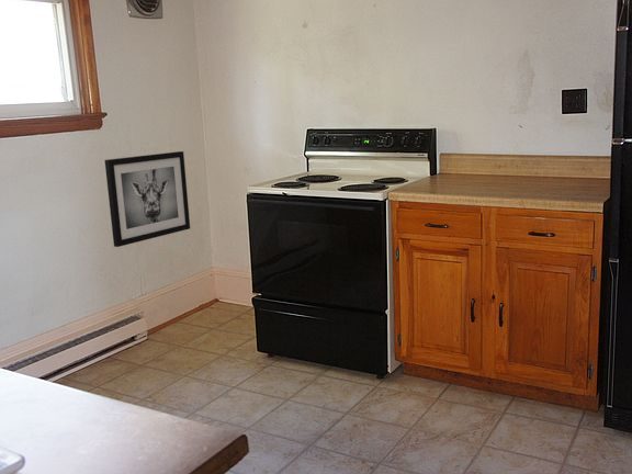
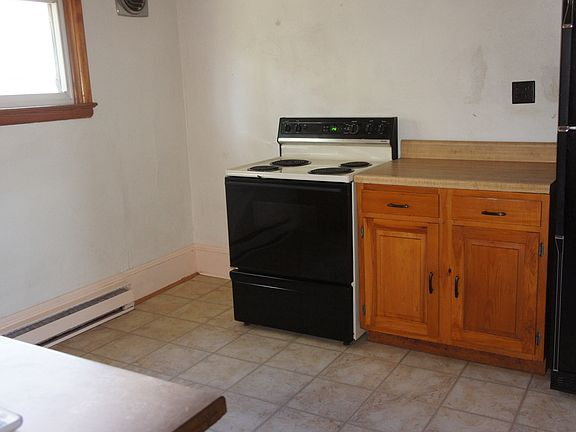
- wall art (150, 196)
